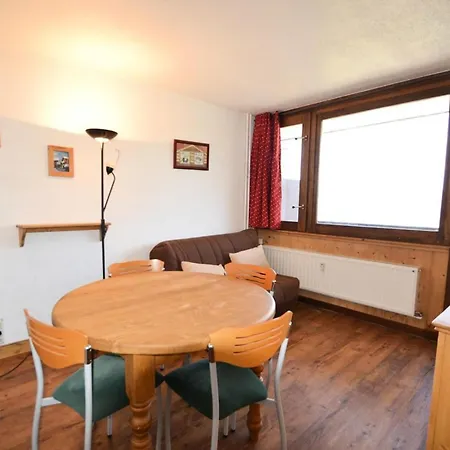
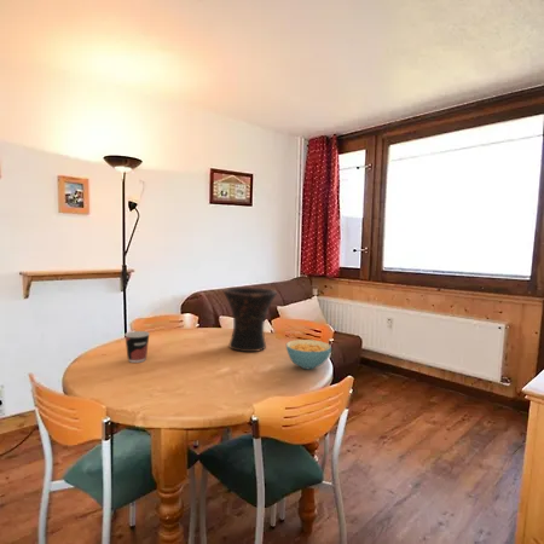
+ cereal bowl (307, 355)
+ vase (249, 318)
+ cup (137, 346)
